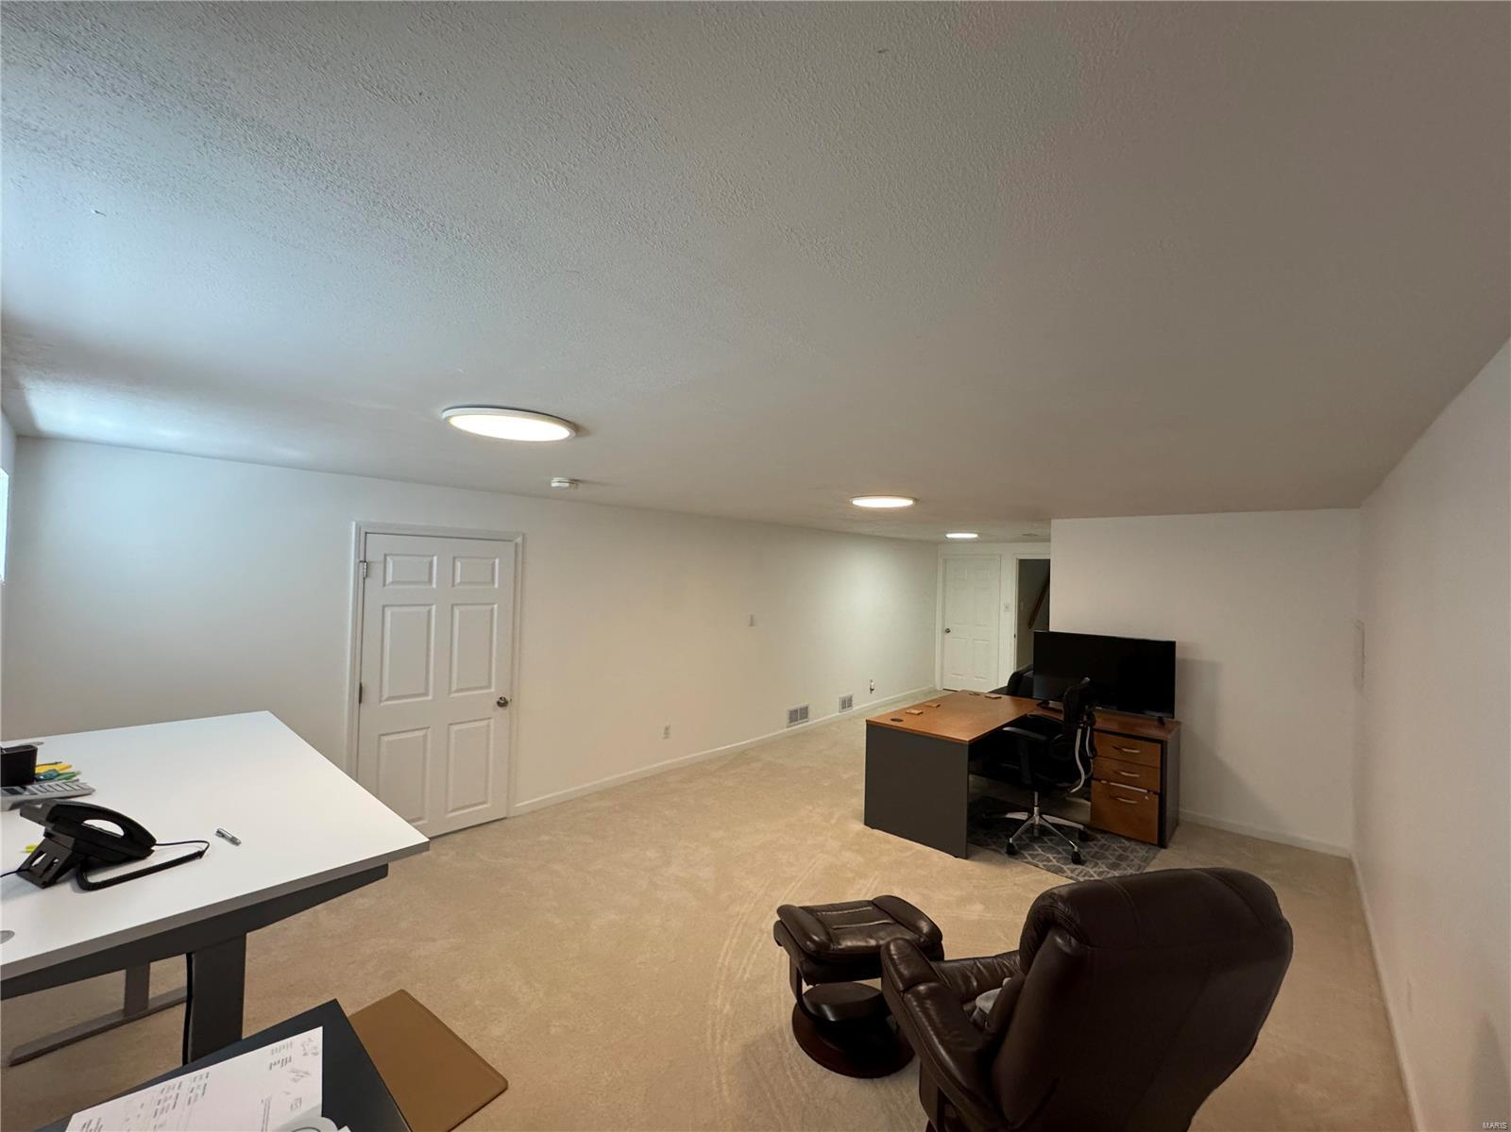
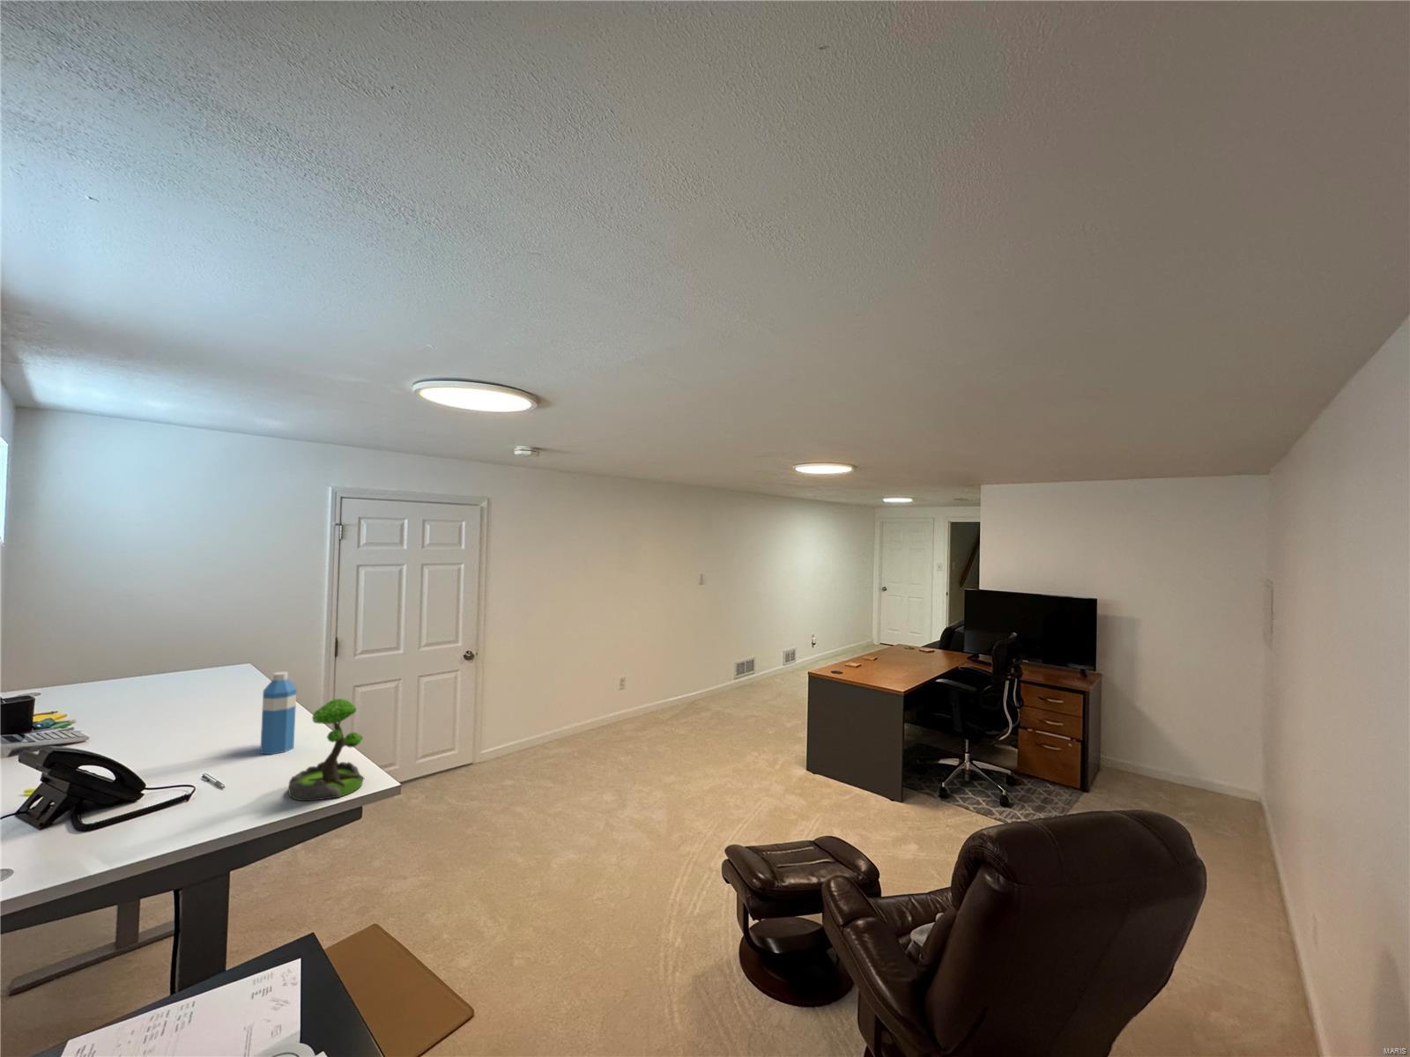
+ plant (331, 742)
+ water bottle (279, 711)
